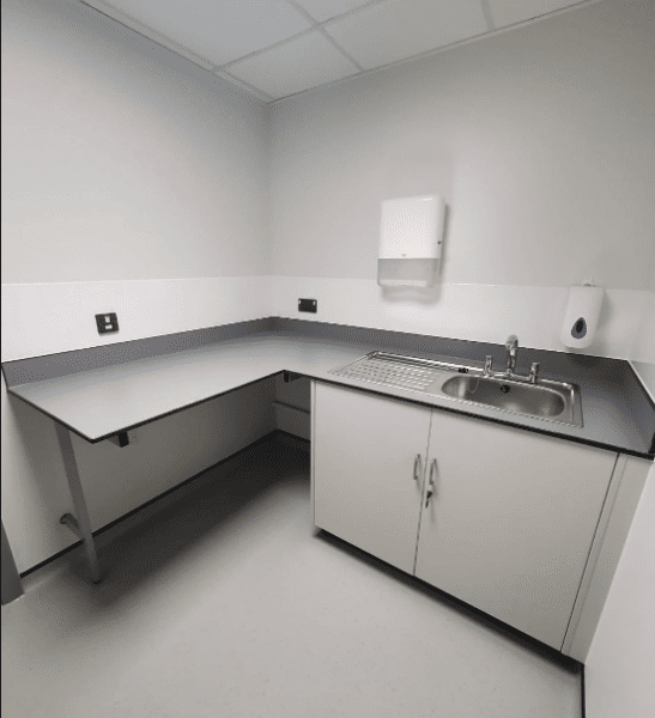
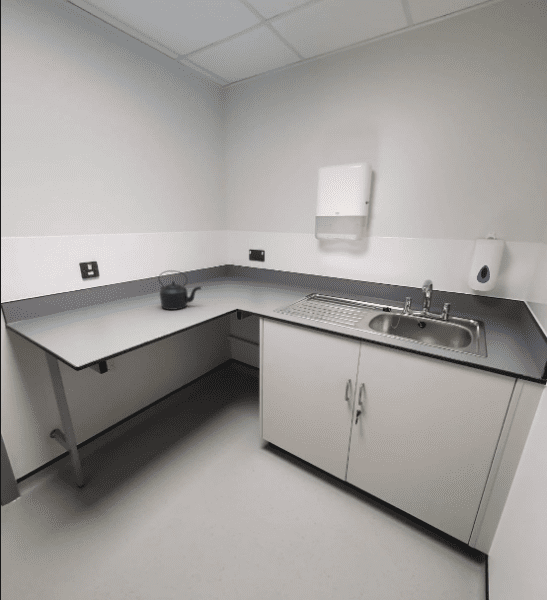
+ kettle (180, 288)
